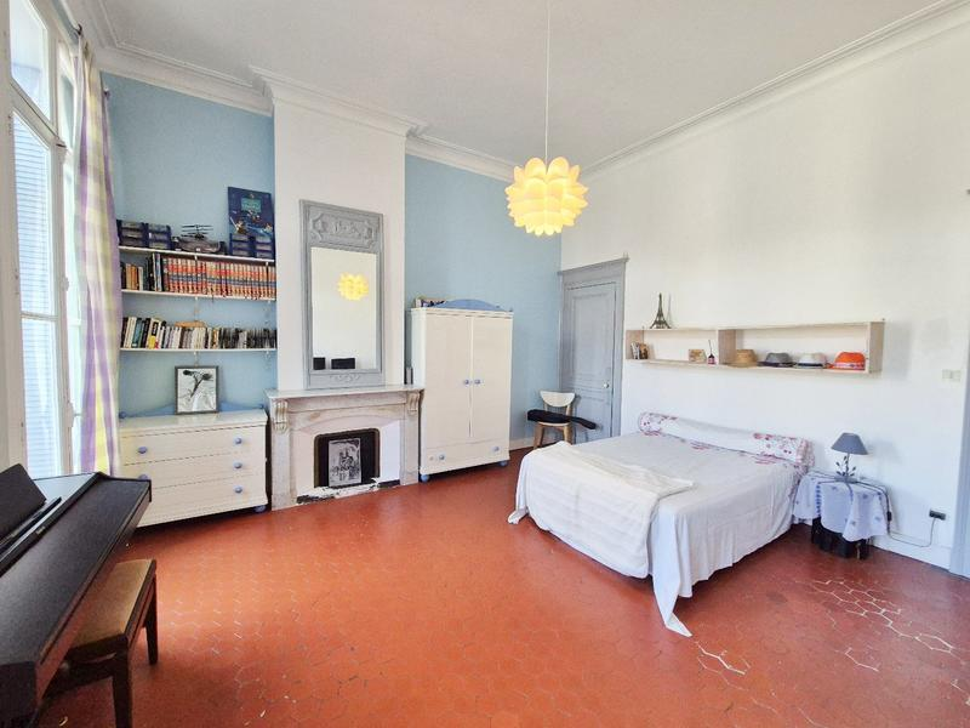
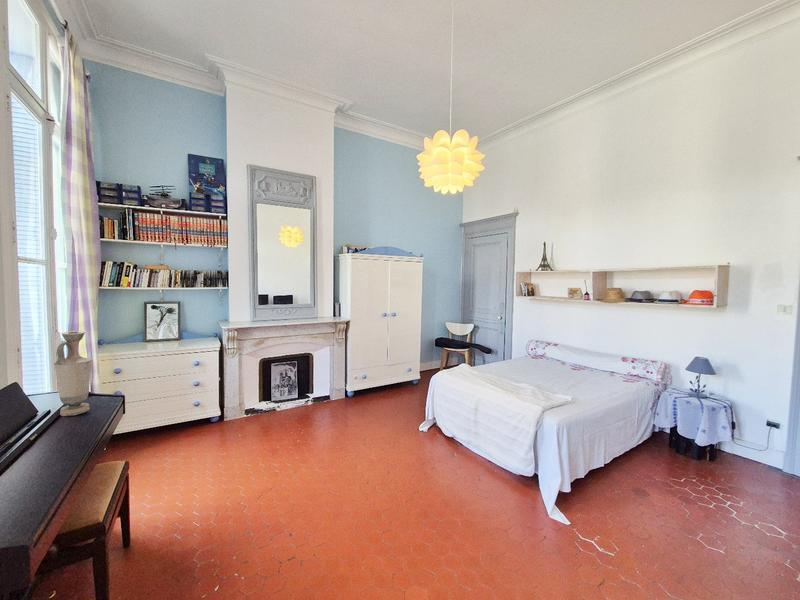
+ vase (74, 372)
